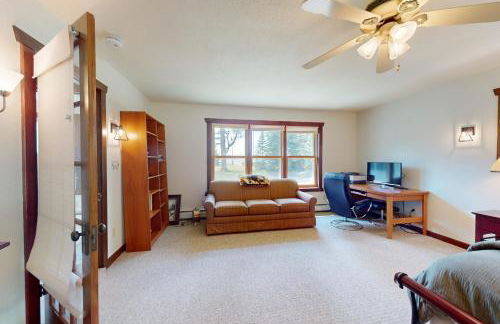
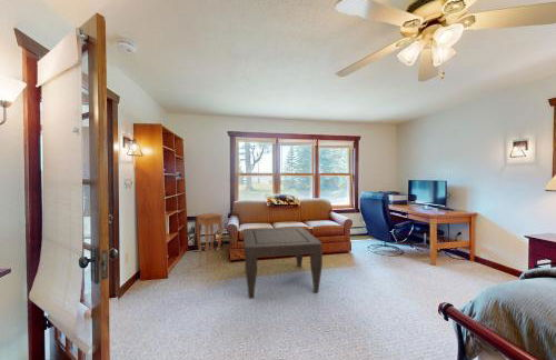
+ side table (208, 240)
+ coffee table (278, 254)
